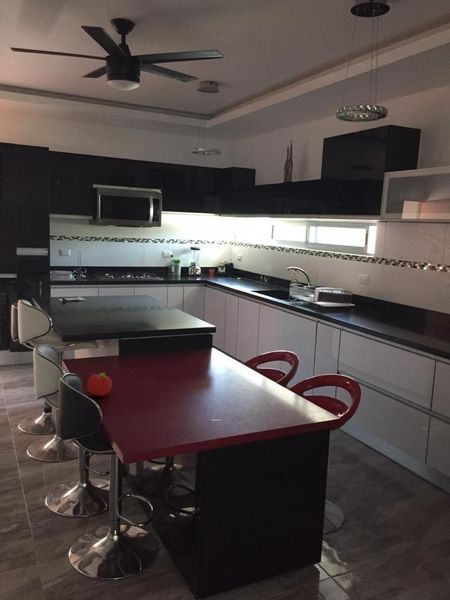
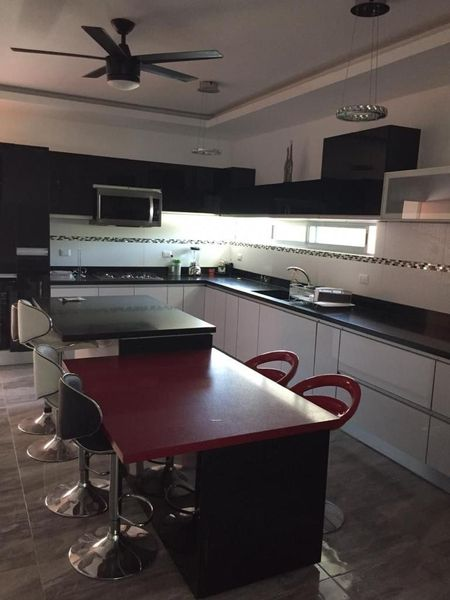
- fruit (99, 383)
